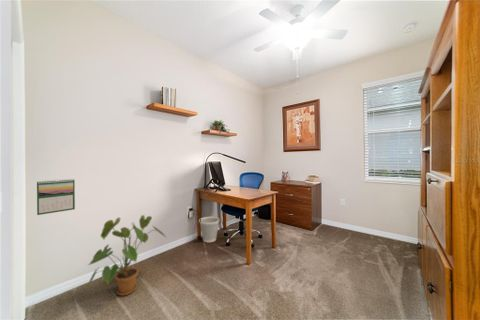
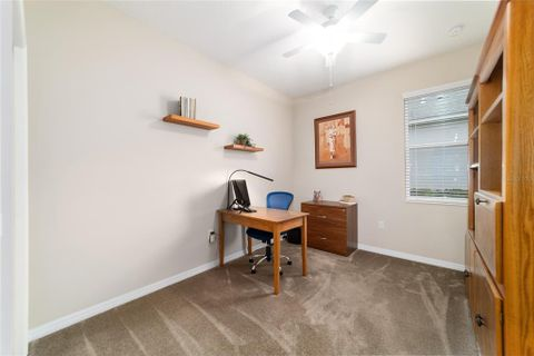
- wastebasket (209, 229)
- house plant (129, 251)
- calendar (56, 195)
